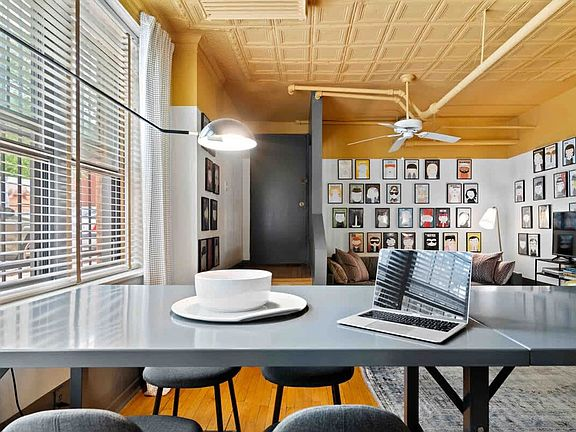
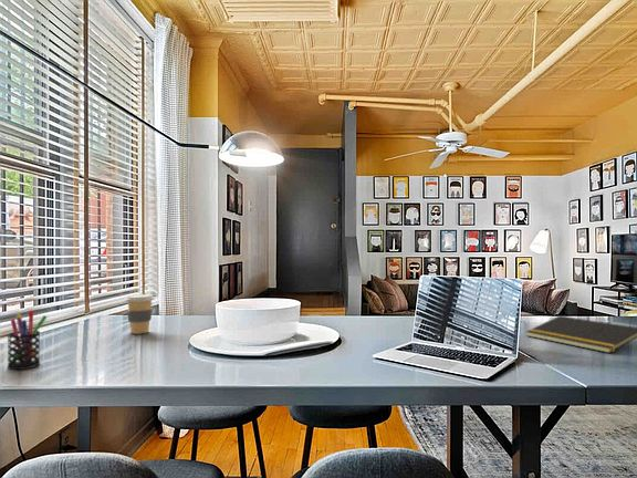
+ notepad (582, 332)
+ pen holder (28, 336)
+ coffee cup (139, 313)
